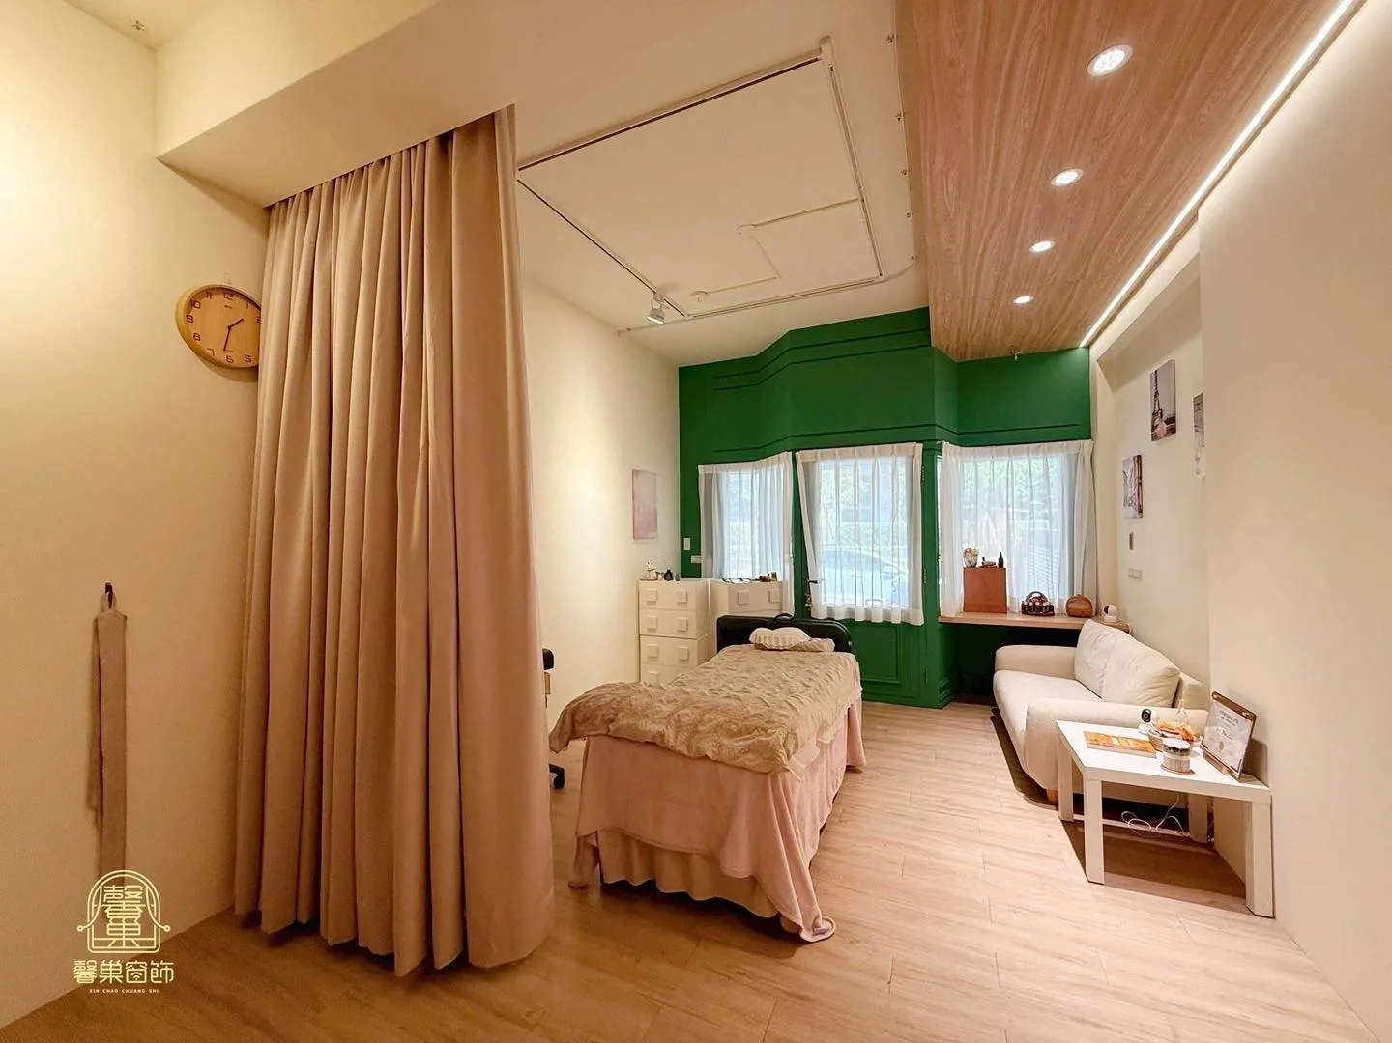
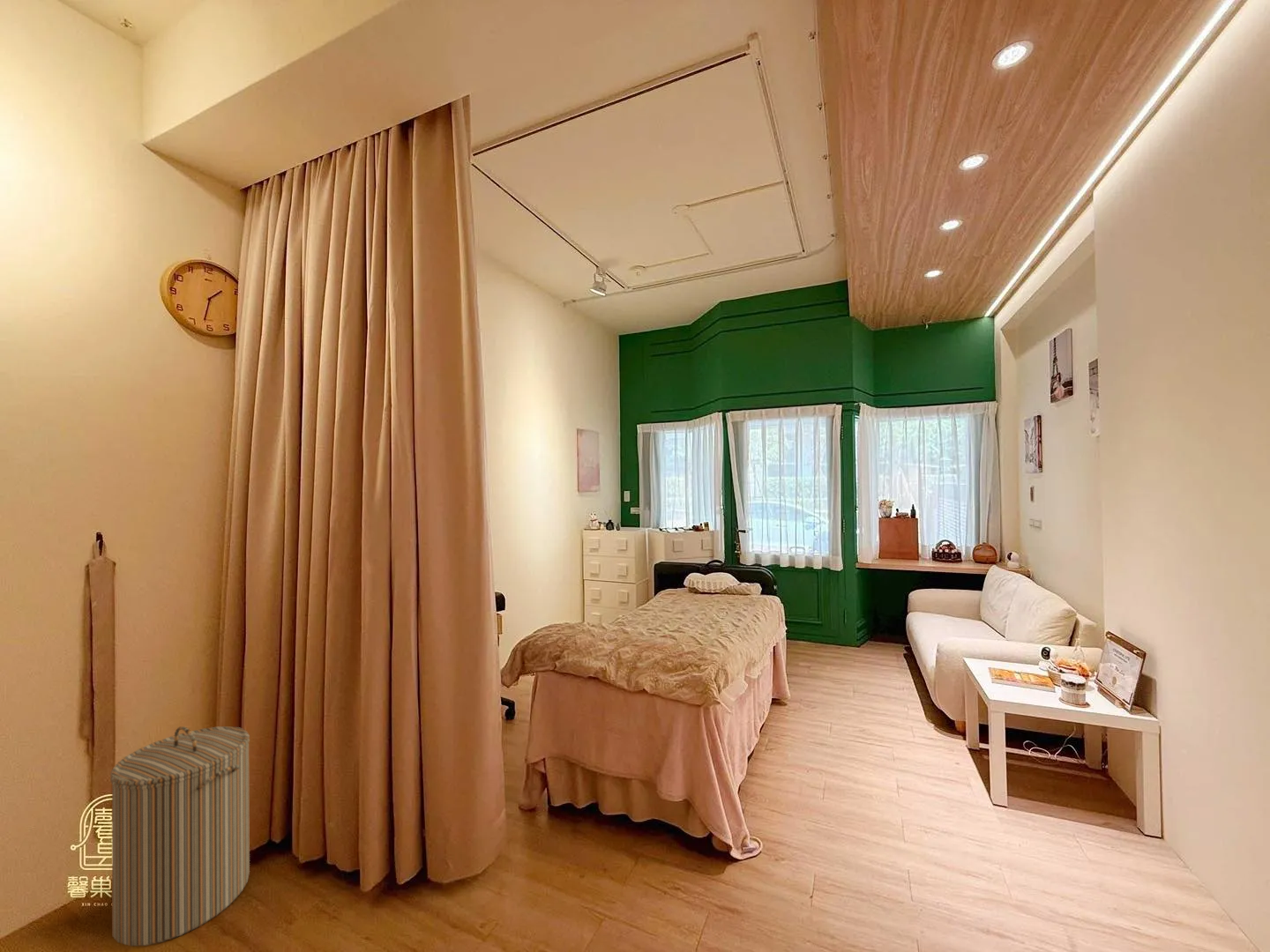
+ laundry hamper (184, 814)
